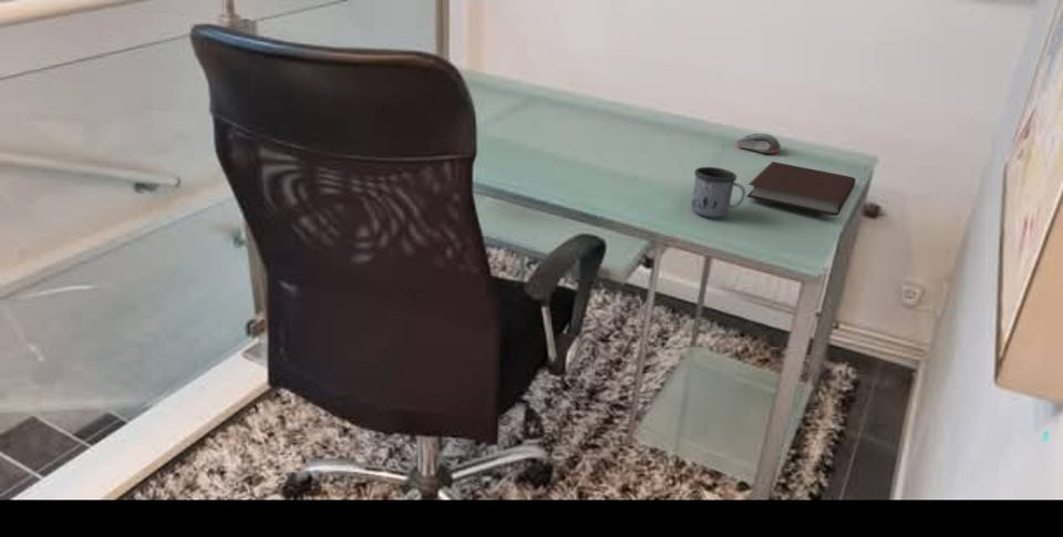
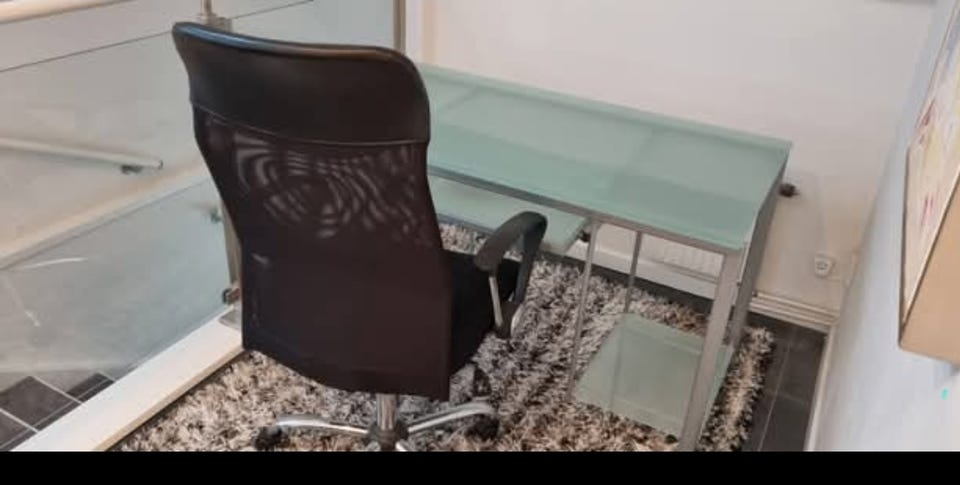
- mug (718, 194)
- computer mouse (758, 141)
- notebook (803, 186)
